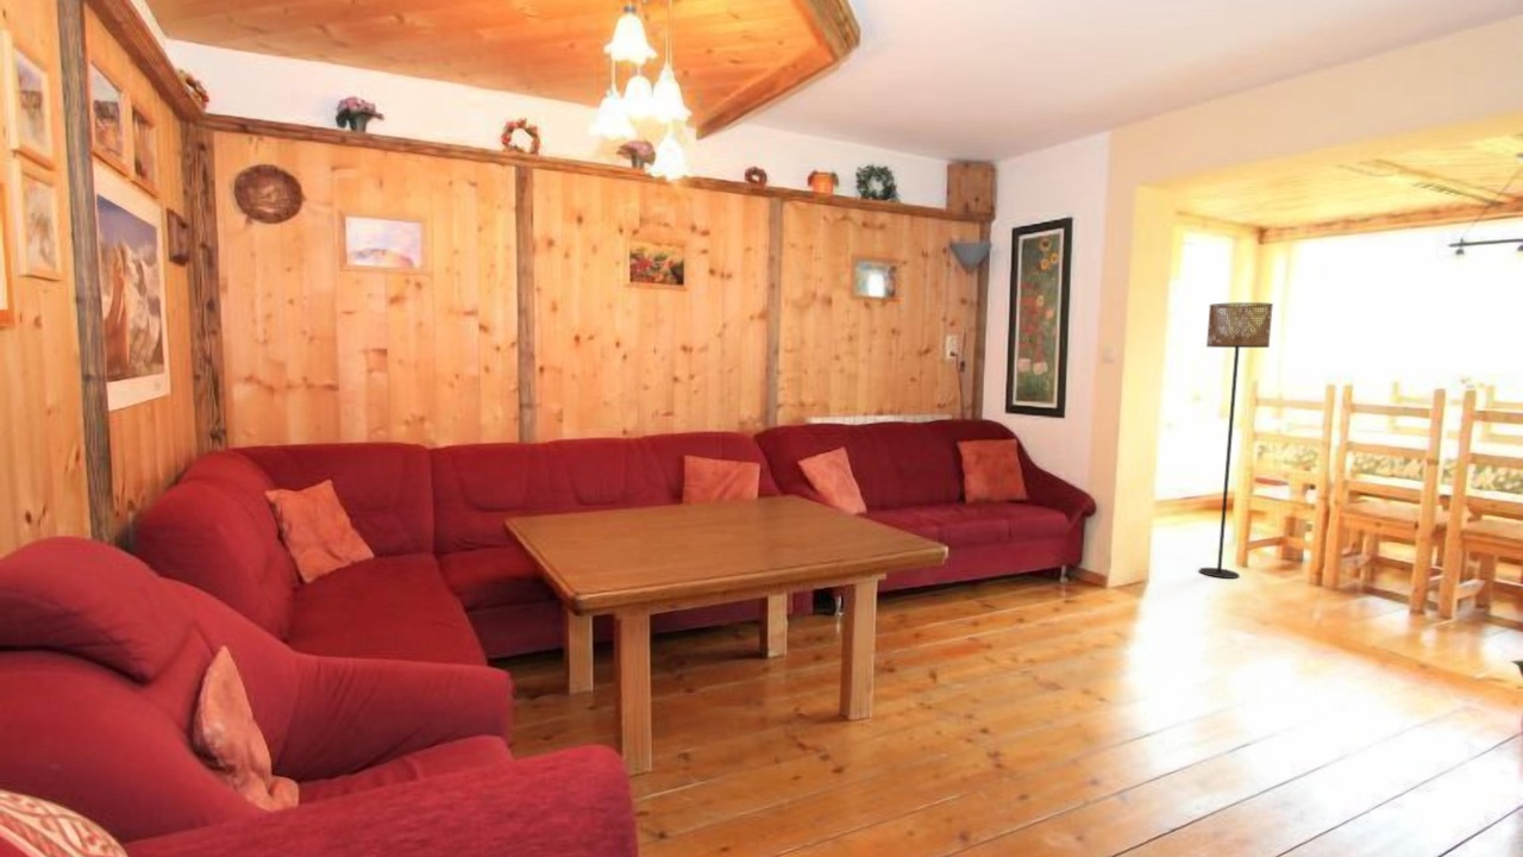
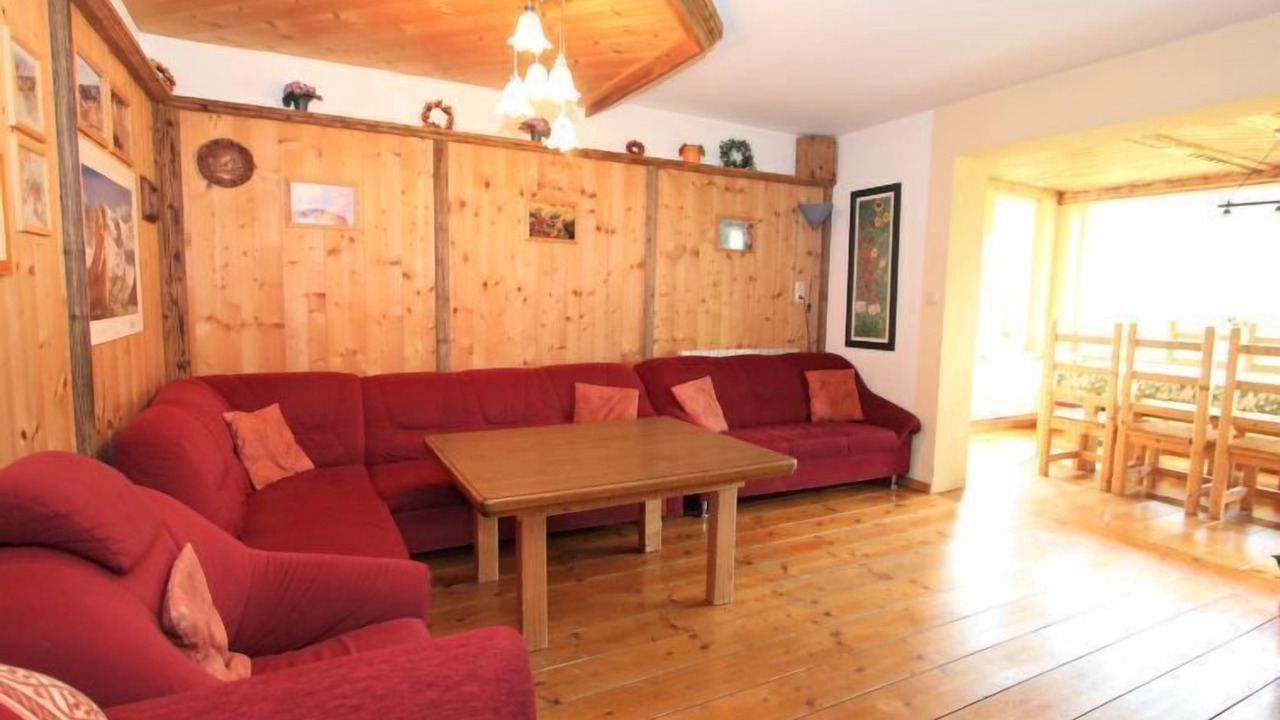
- floor lamp (1229, 440)
